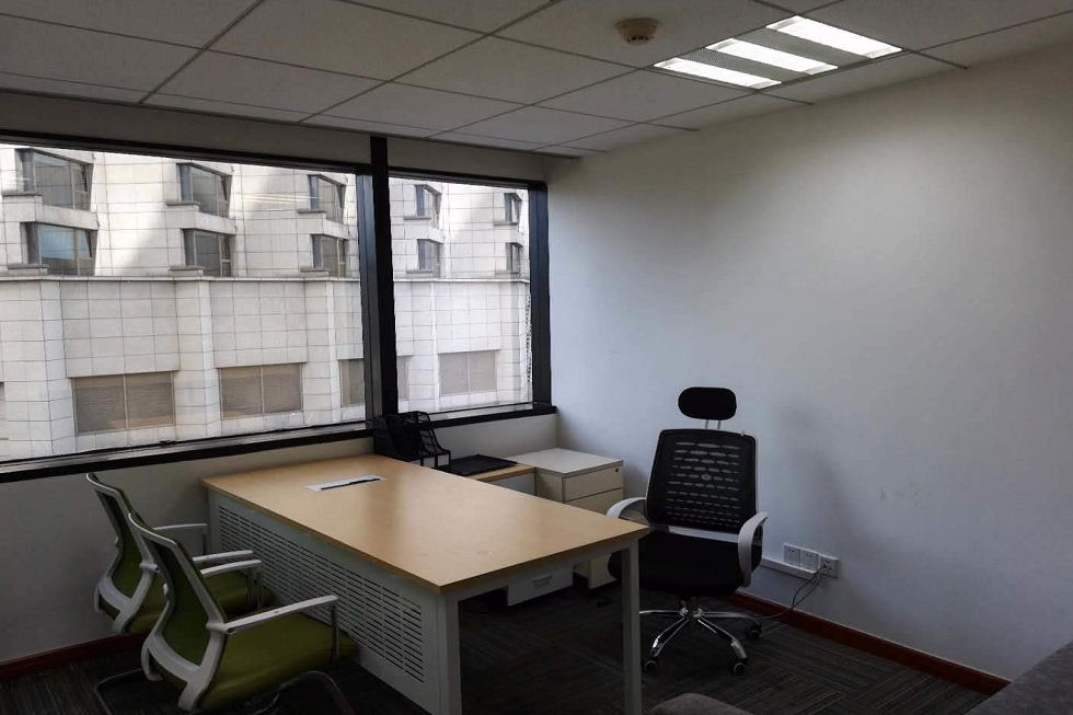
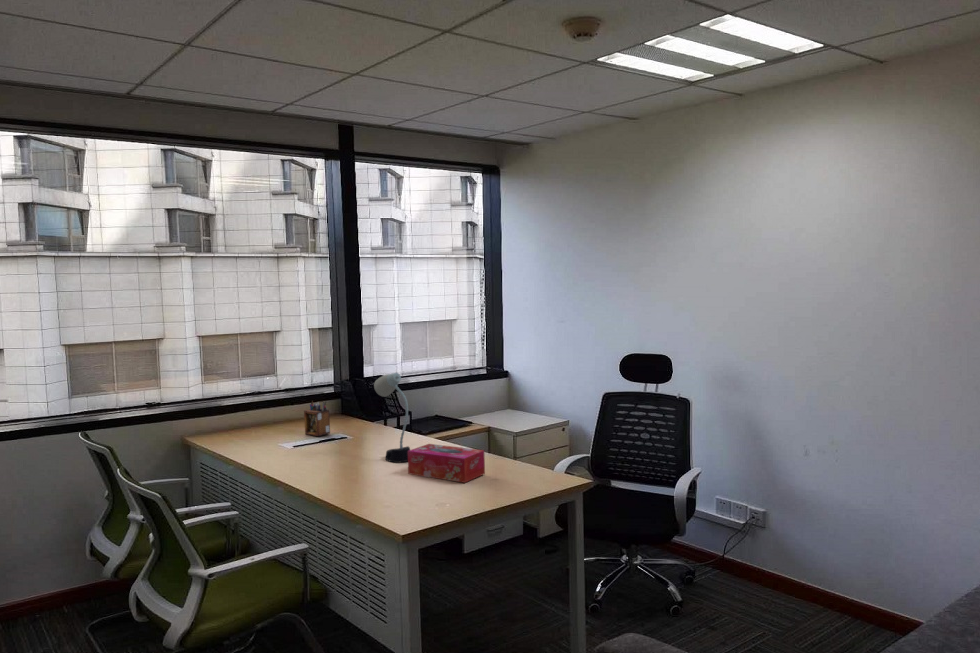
+ desk lamp (405, 415)
+ tissue box (446, 462)
+ desk organizer (316, 417)
